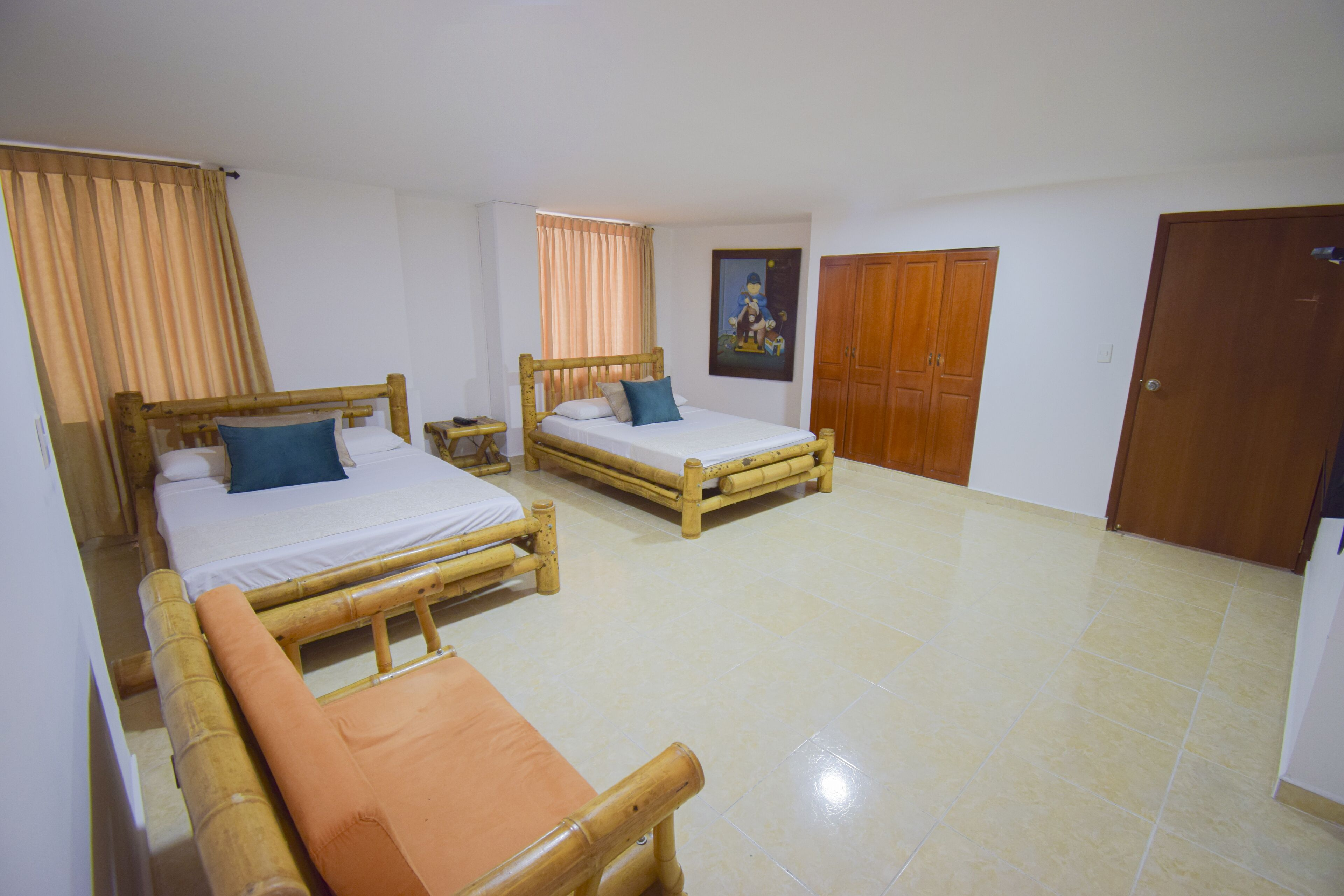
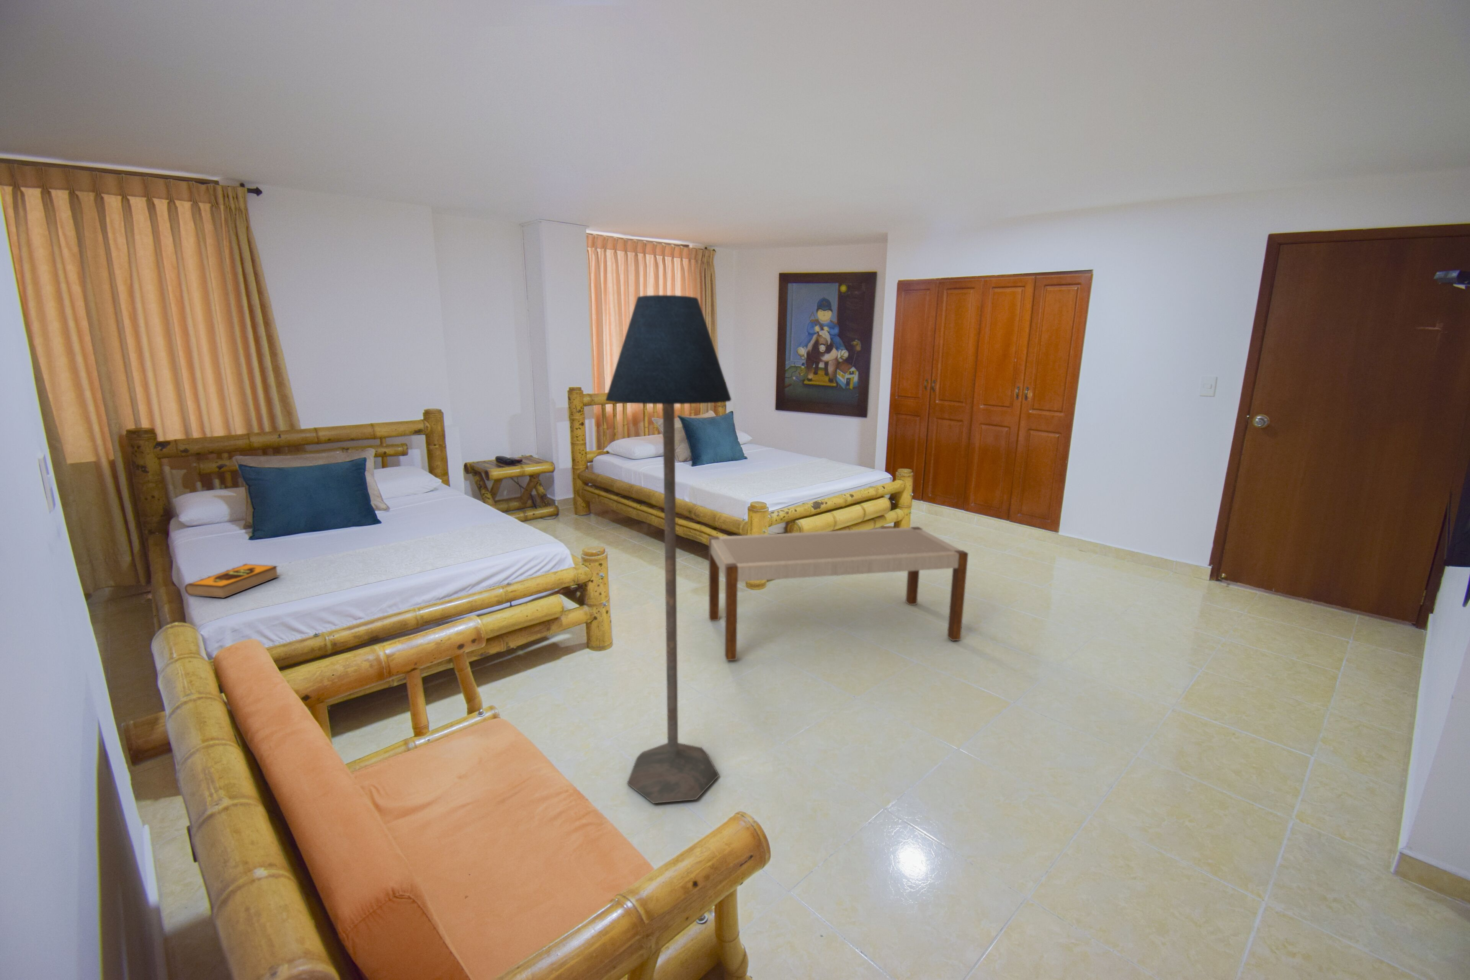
+ bench (831, 575)
+ hardback book (233, 580)
+ floor lamp (669, 553)
